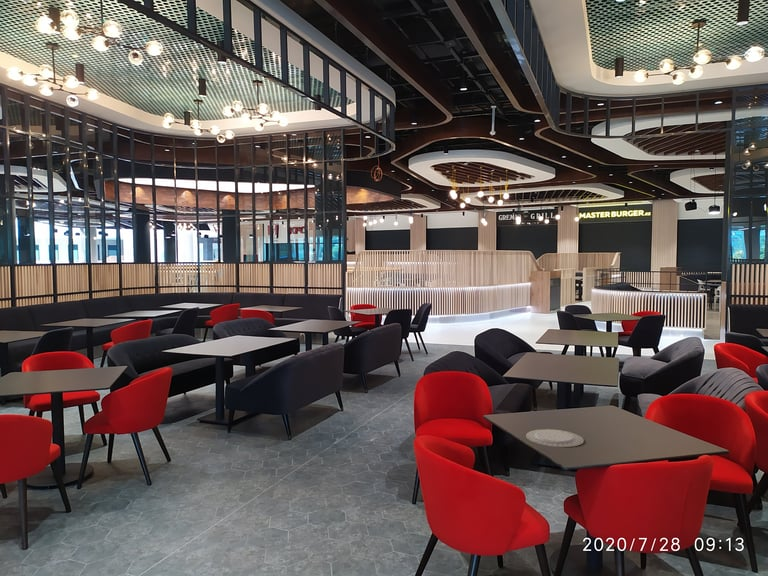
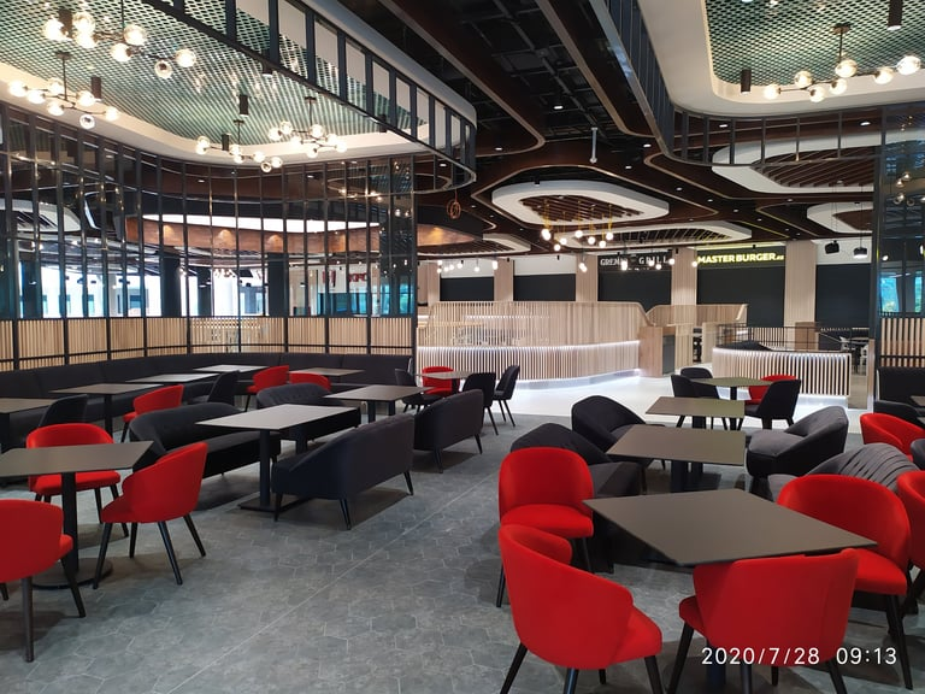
- chinaware (554, 436)
